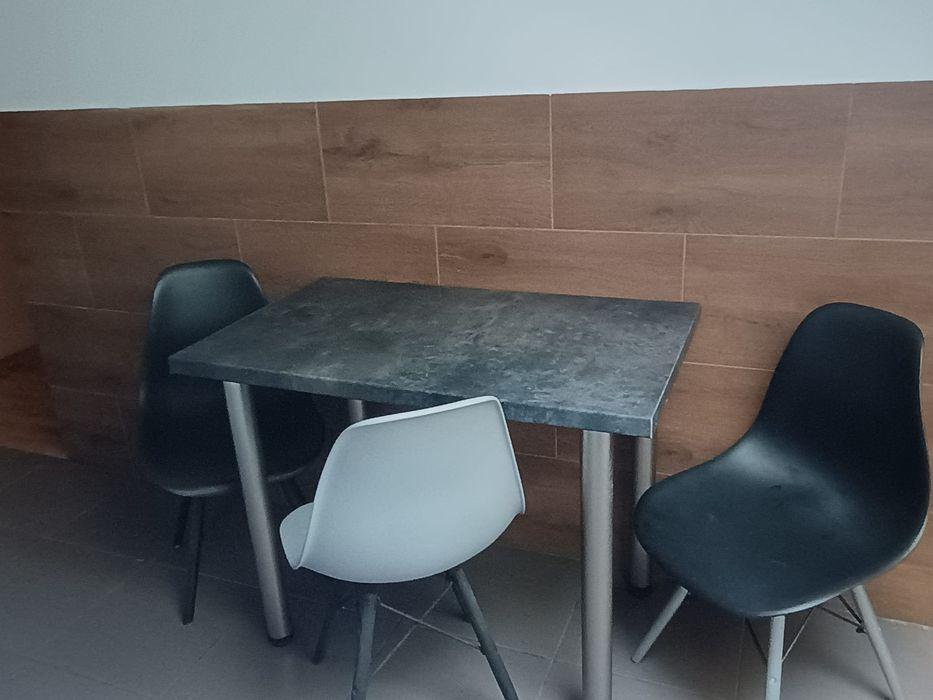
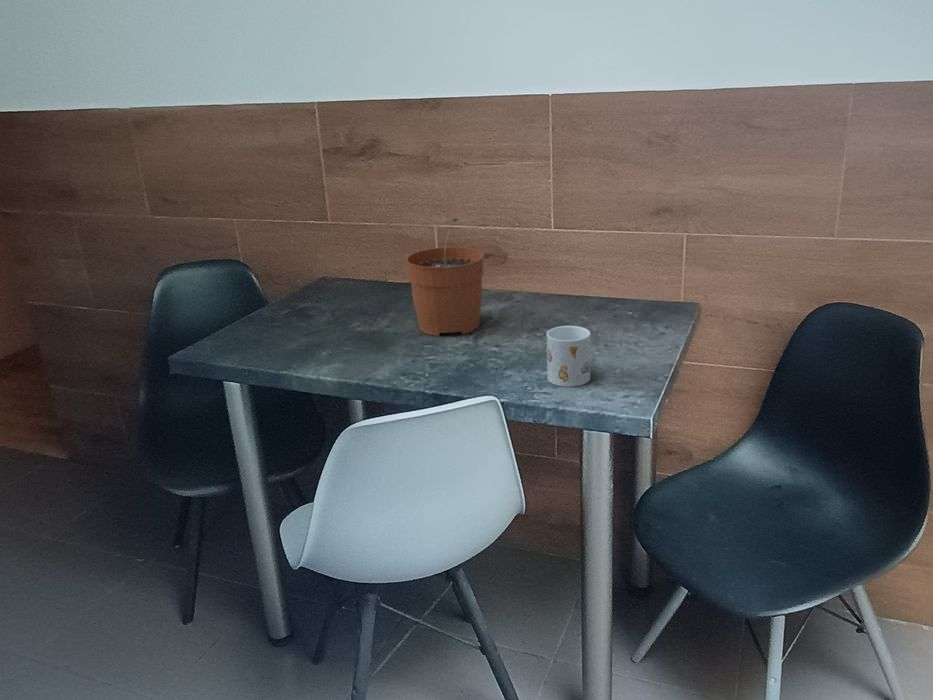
+ plant pot (445, 274)
+ mug (571, 352)
